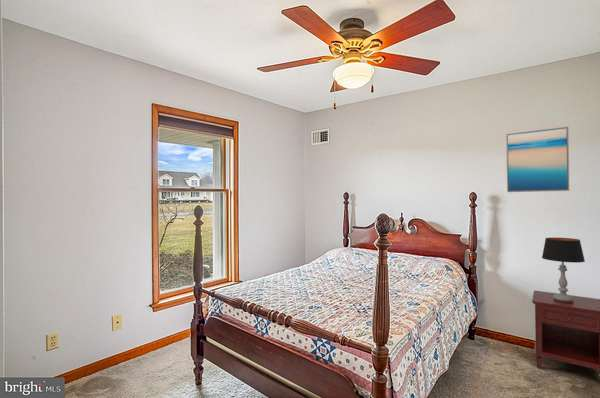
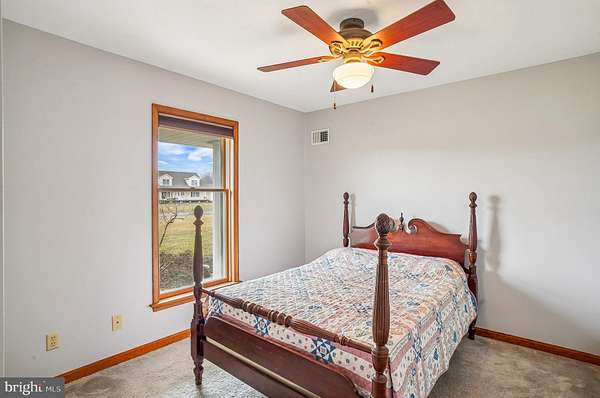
- nightstand (568, 333)
- table lamp (562, 269)
- wall art (536, 161)
